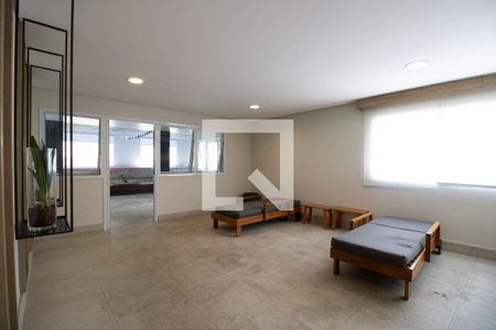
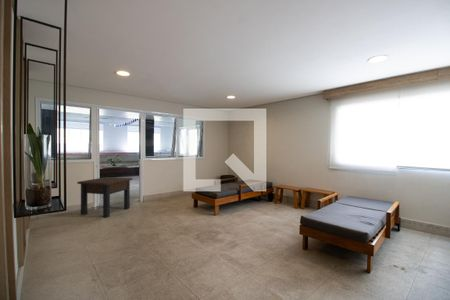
+ side table (106, 195)
